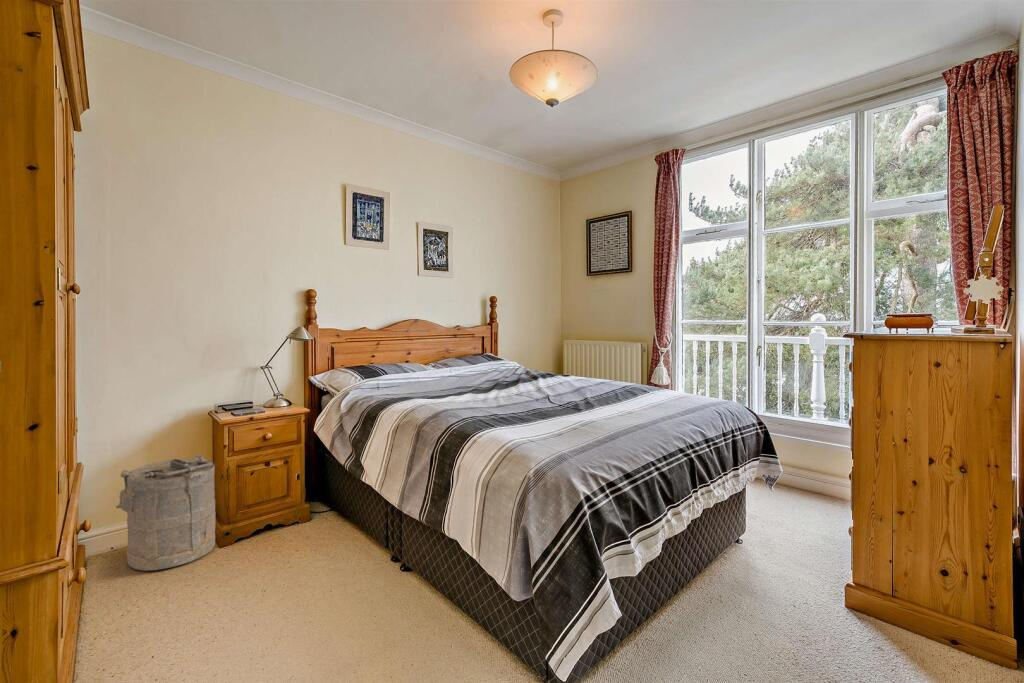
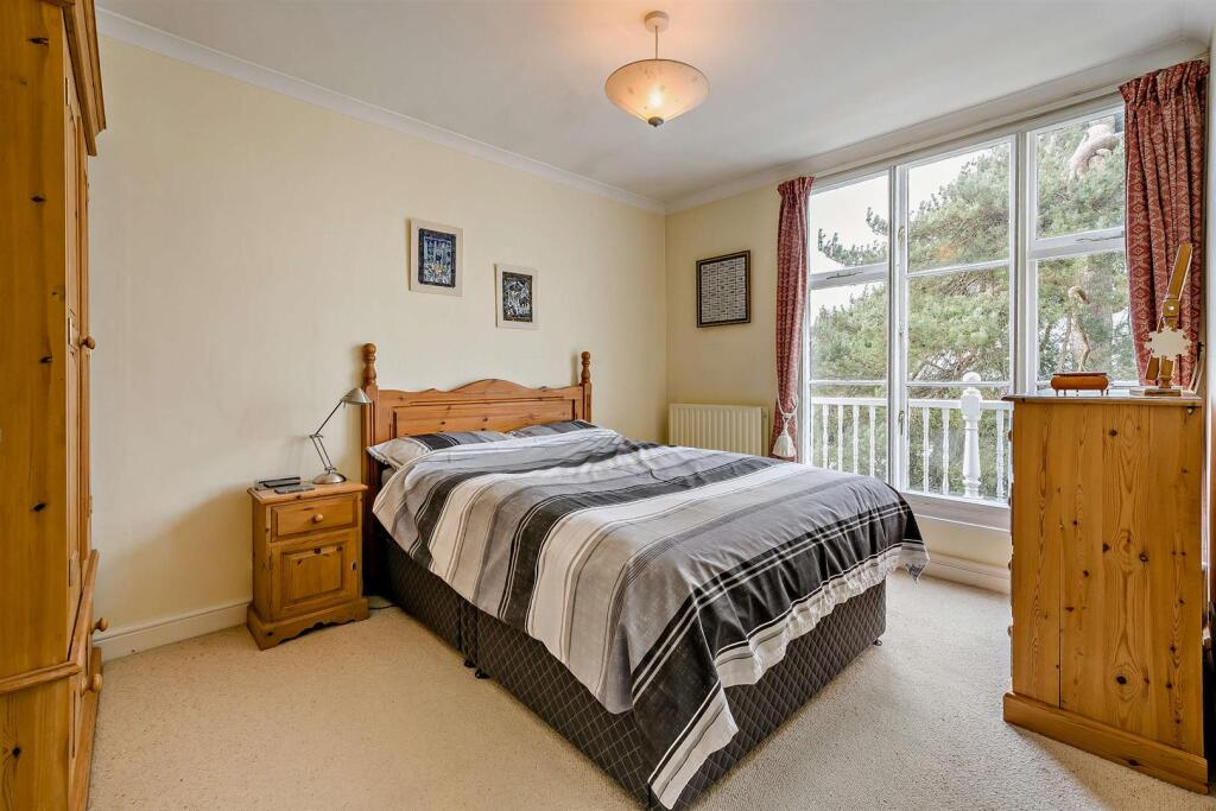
- laundry hamper (168, 506)
